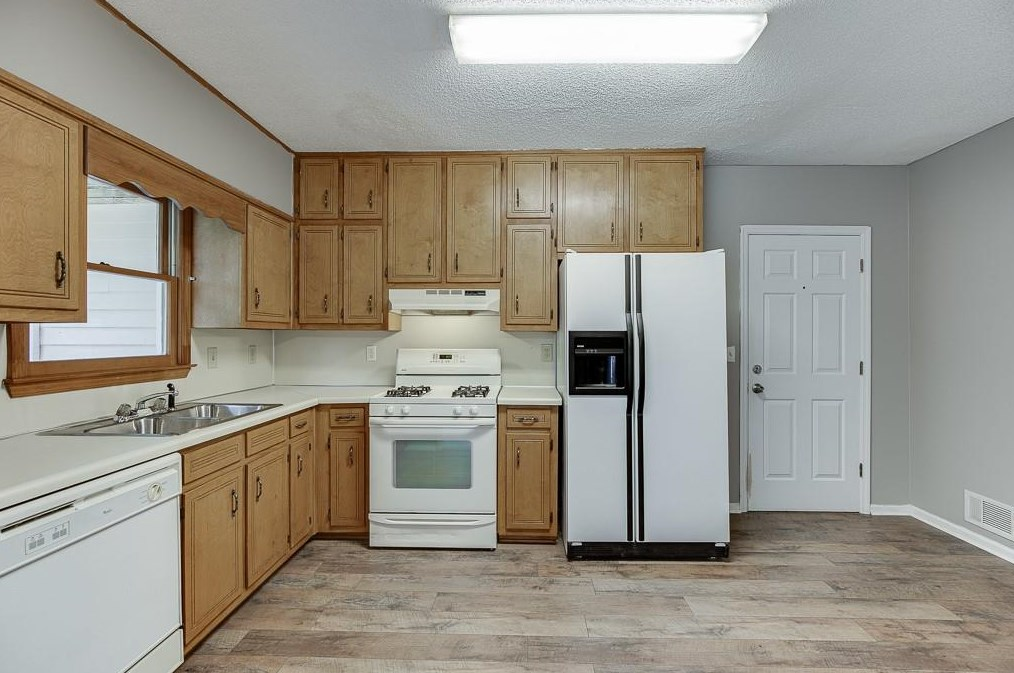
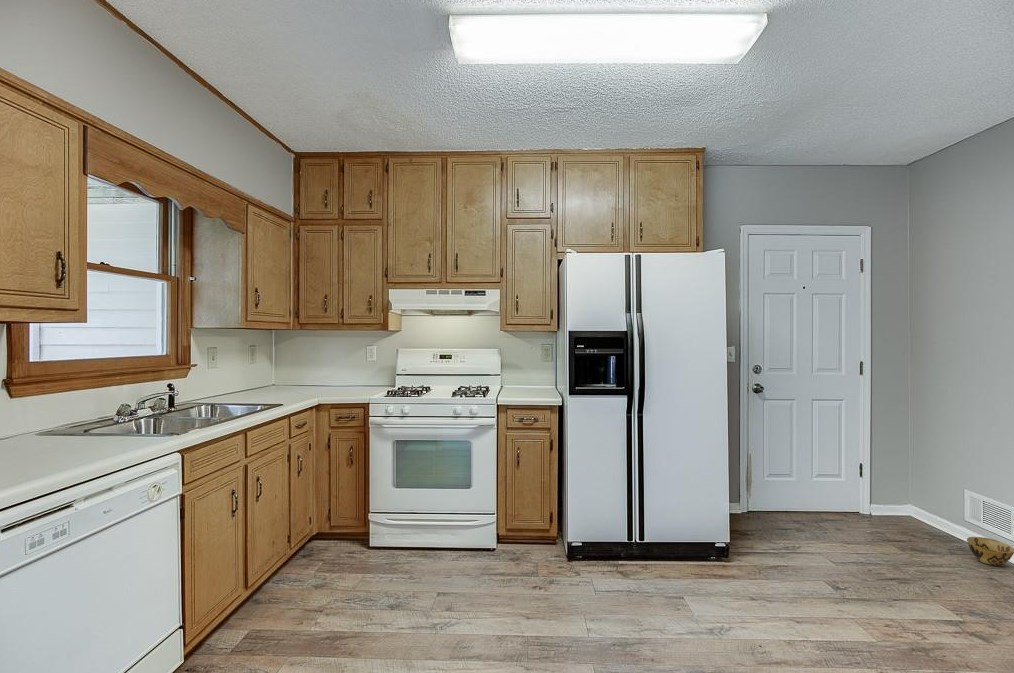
+ woven basket (990, 553)
